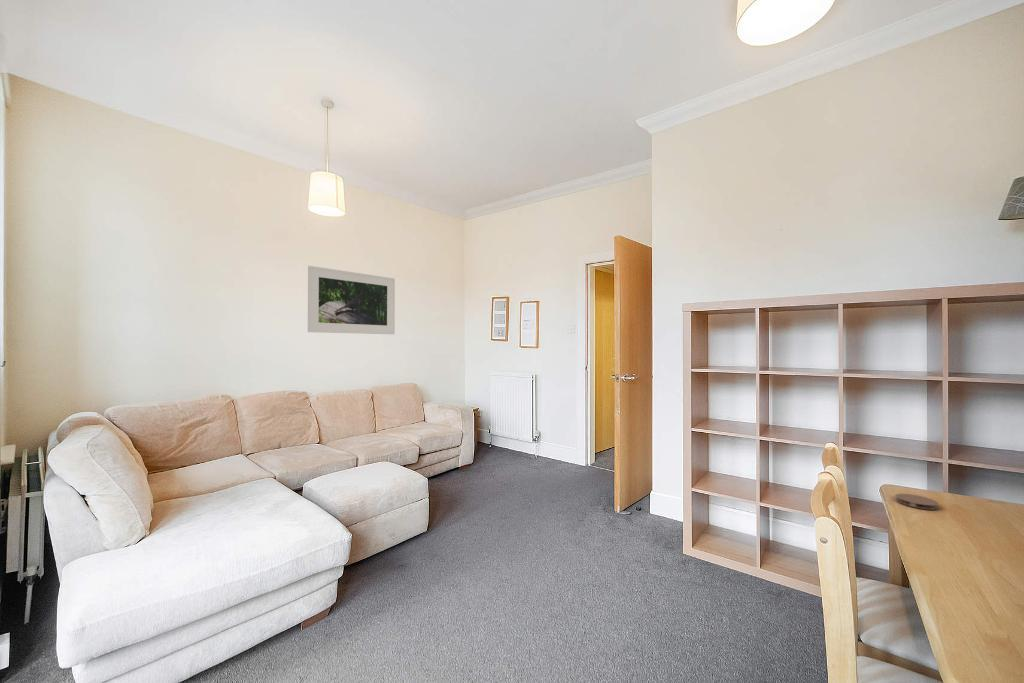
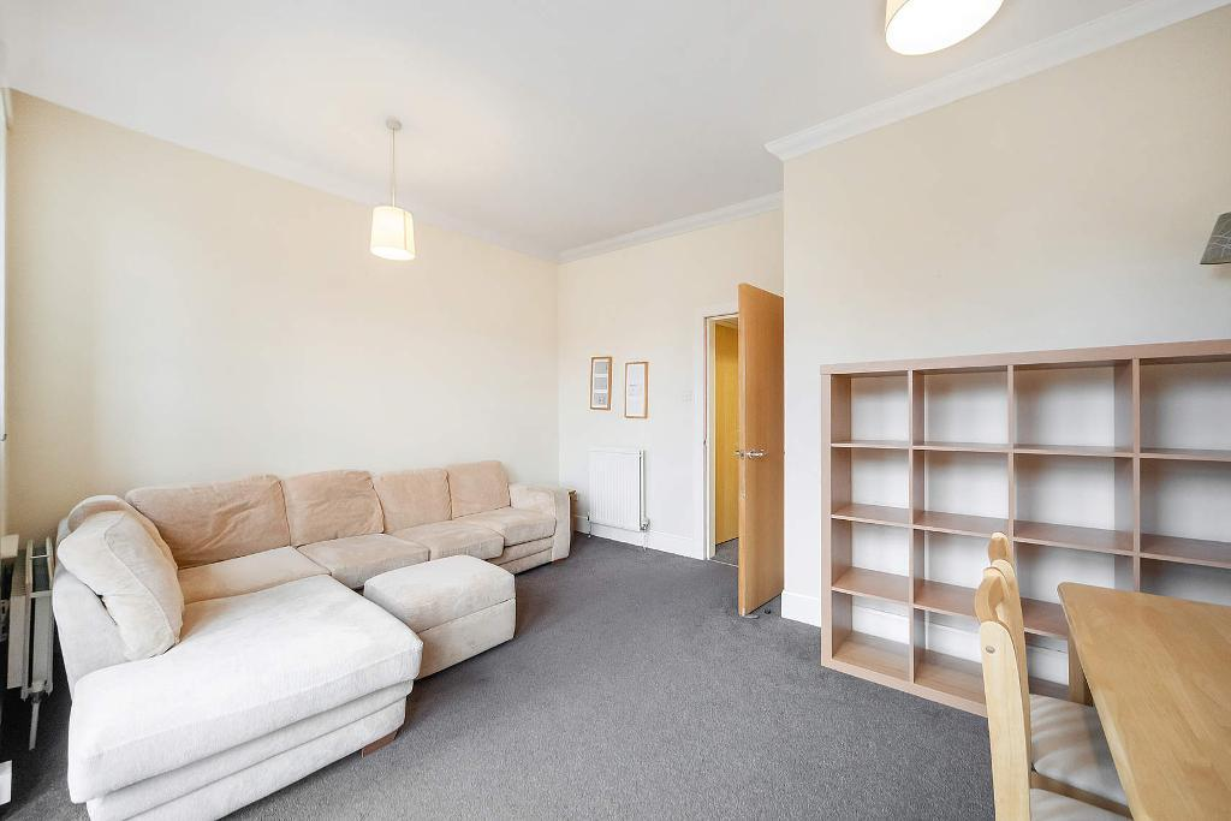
- coaster (916, 501)
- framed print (354, 303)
